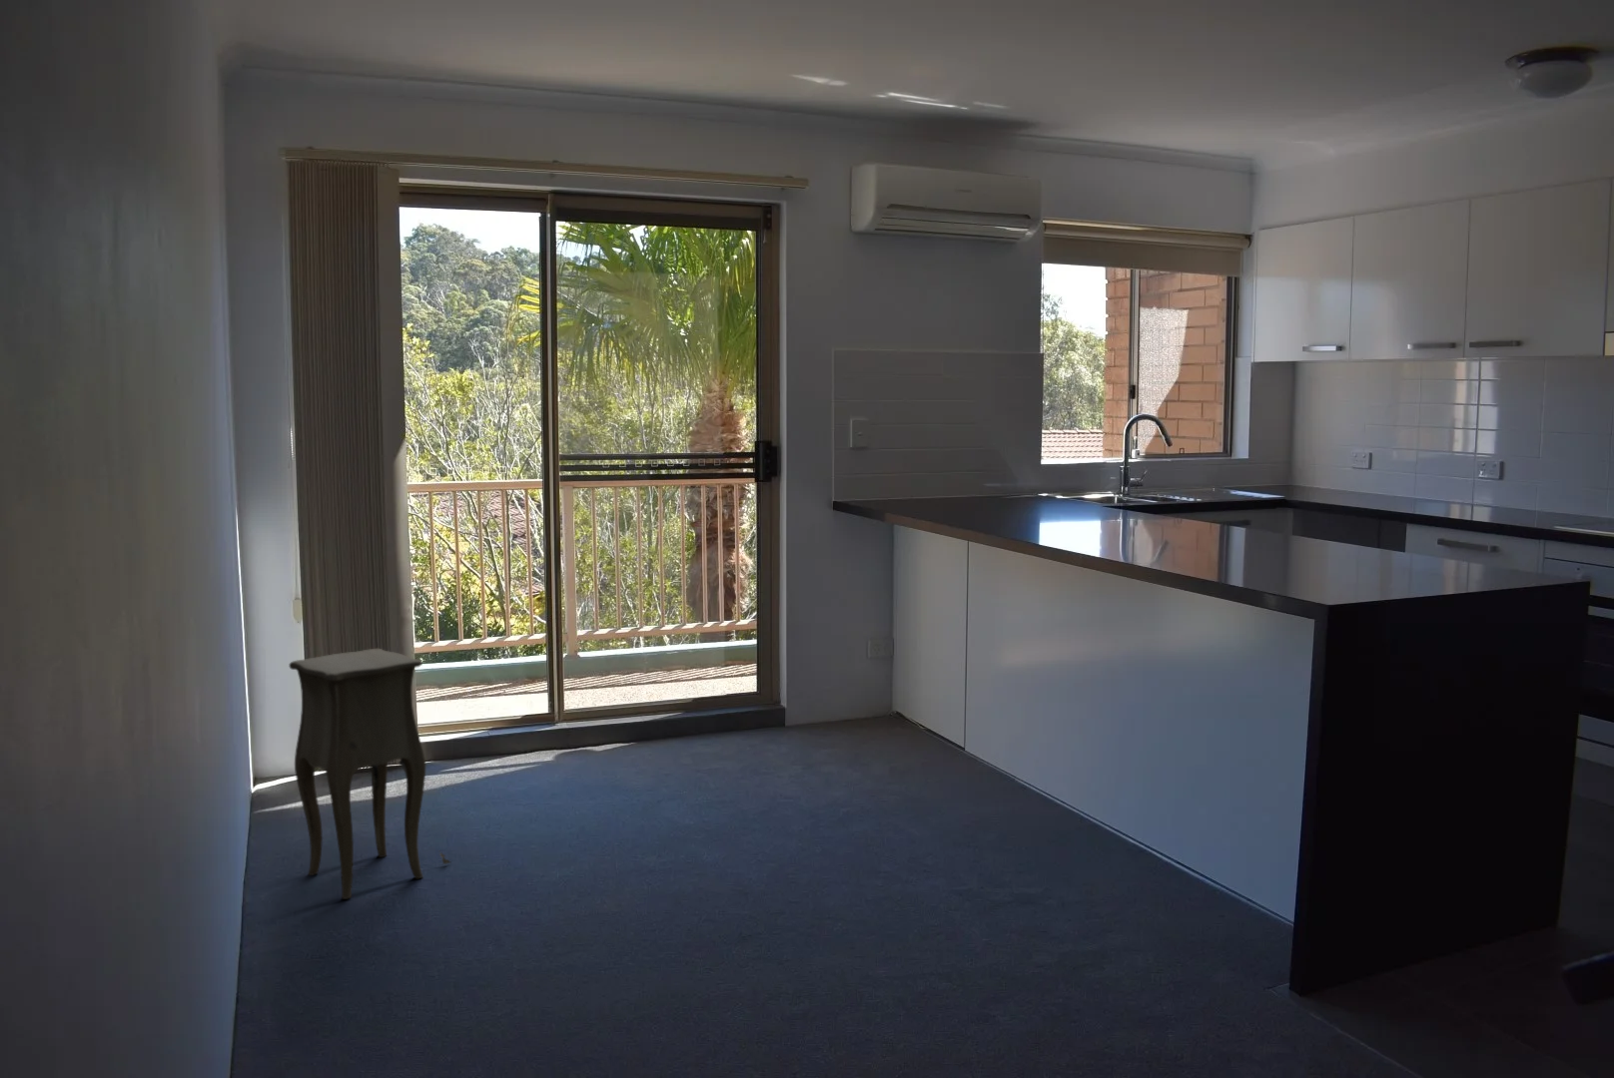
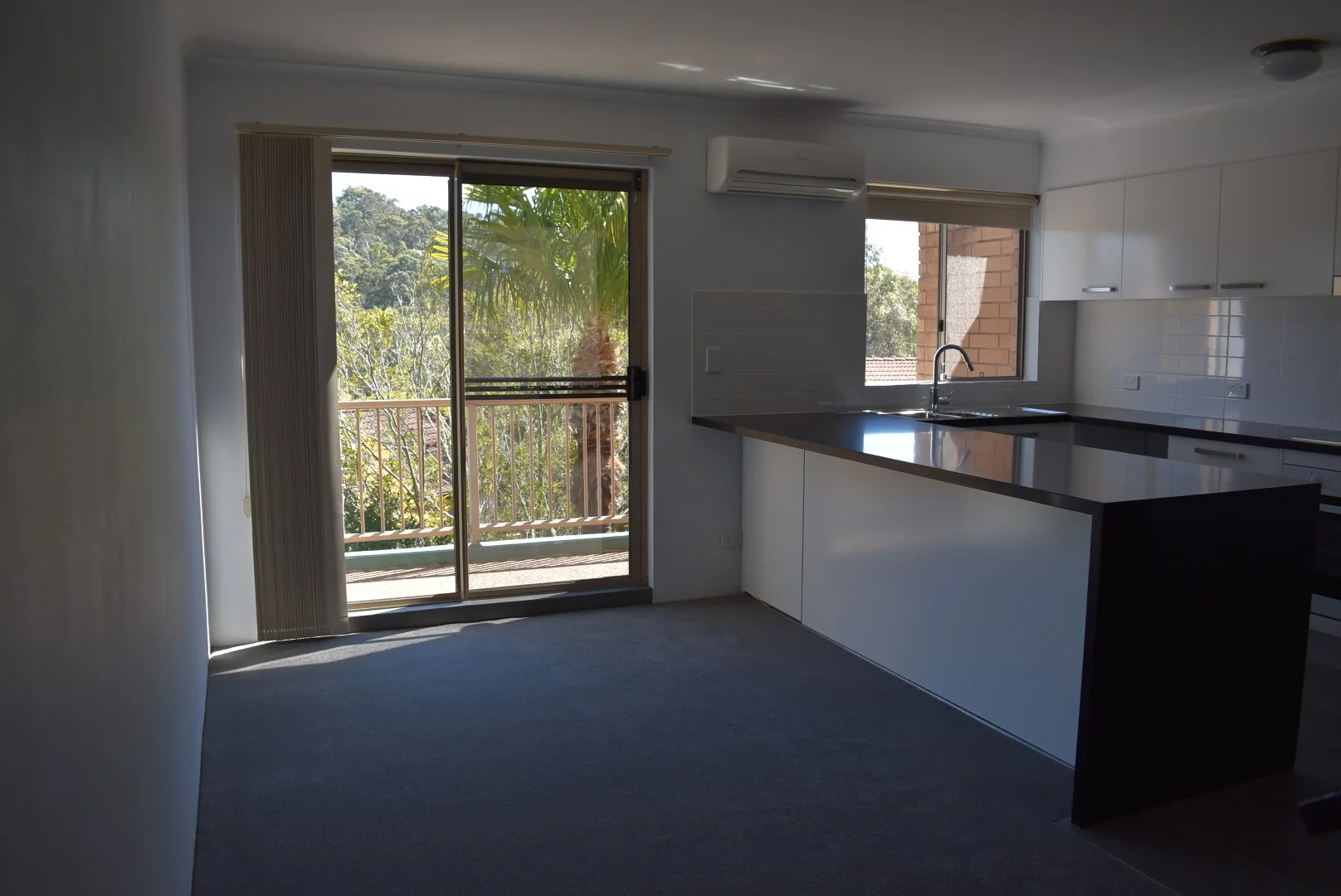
- side table (360, 768)
